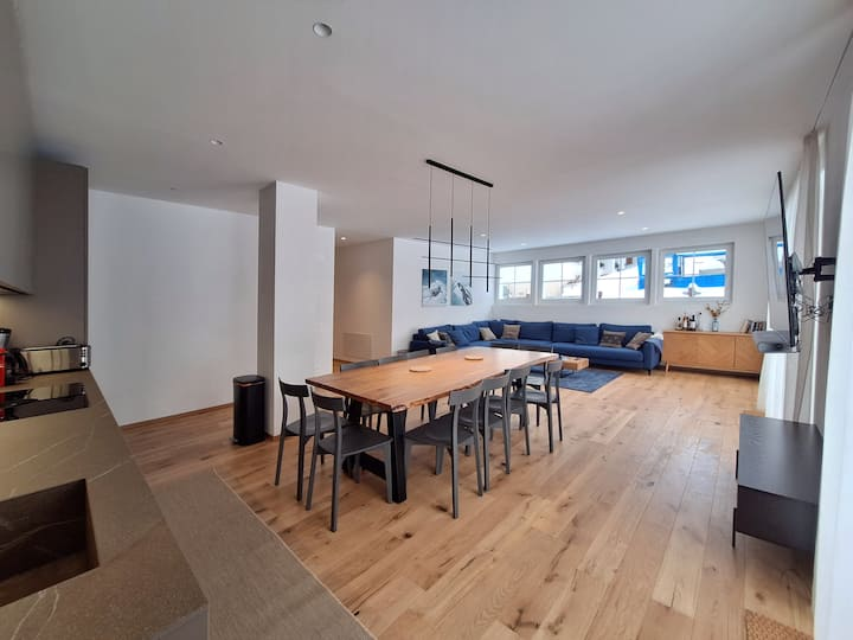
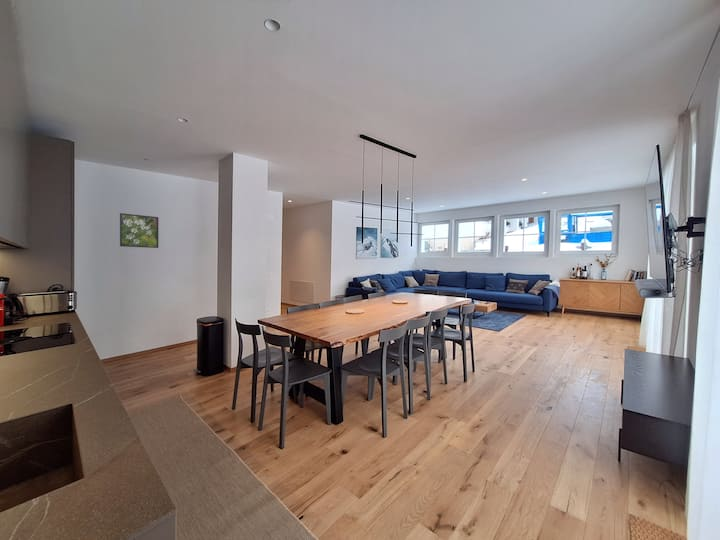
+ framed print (139, 231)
